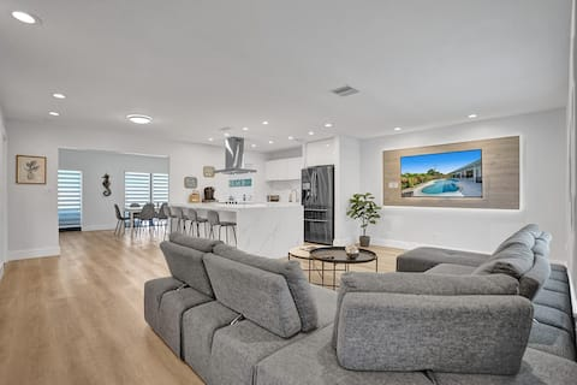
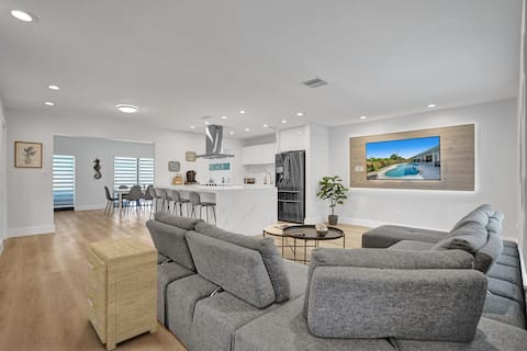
+ side table (117, 285)
